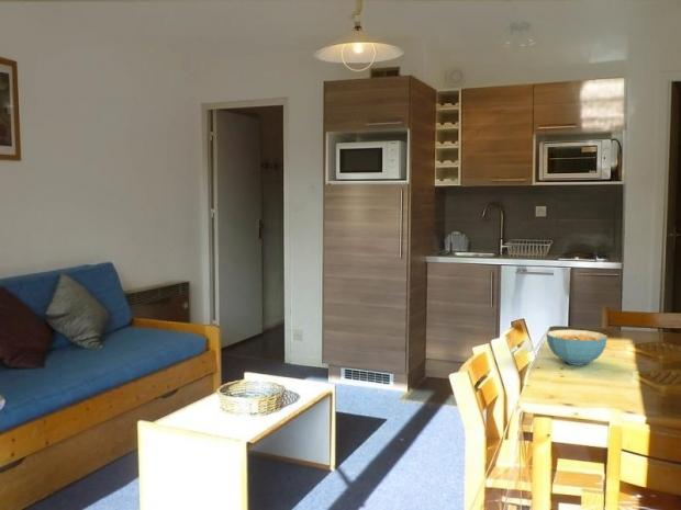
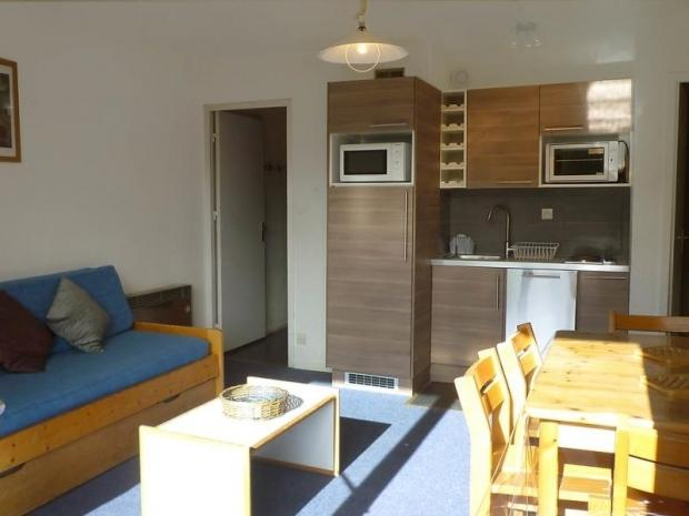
- cereal bowl (576, 349)
